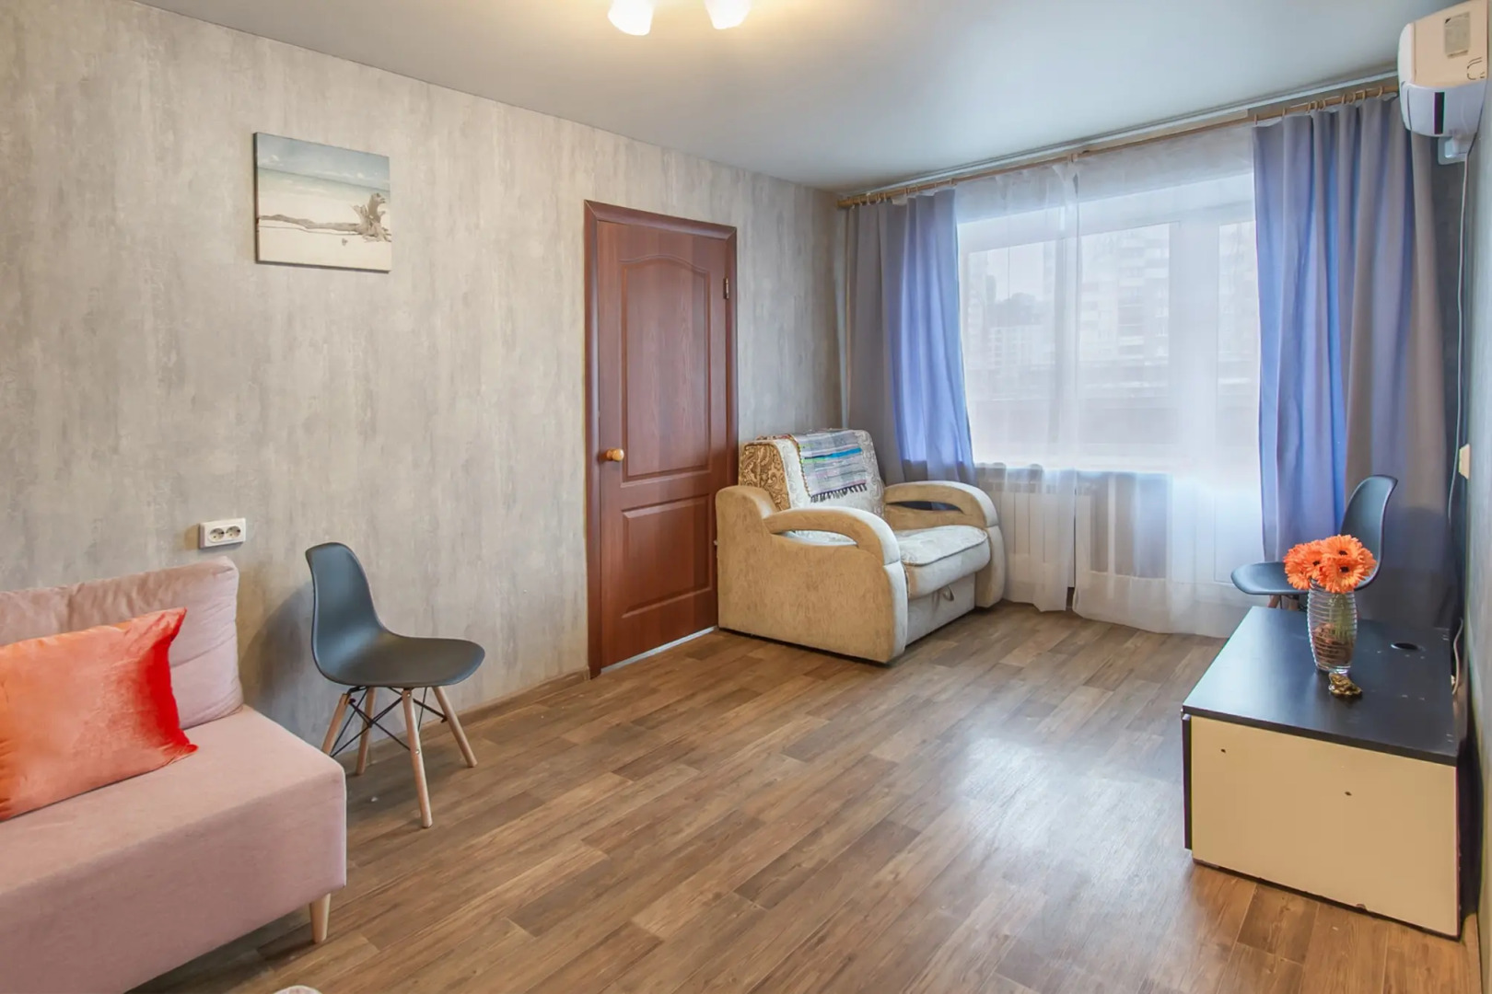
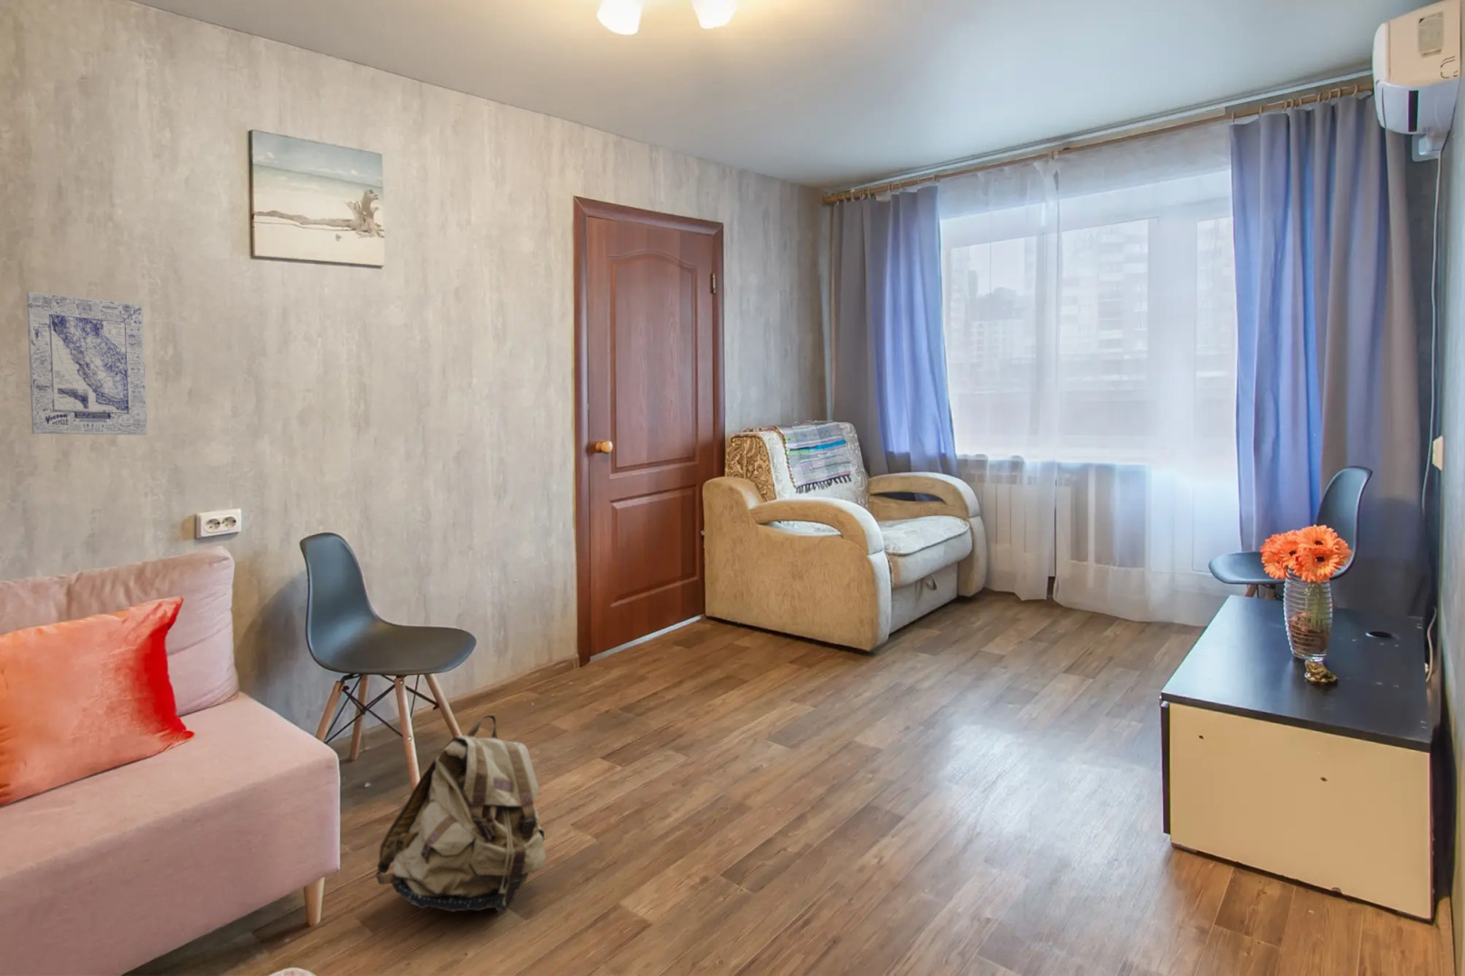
+ backpack (460, 813)
+ wall art (88, 366)
